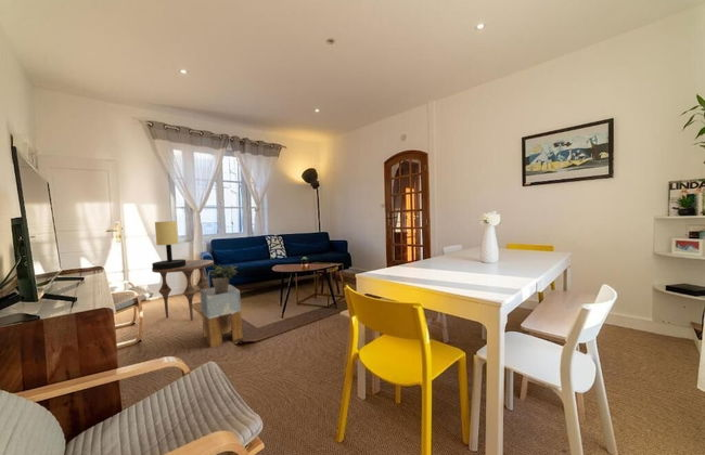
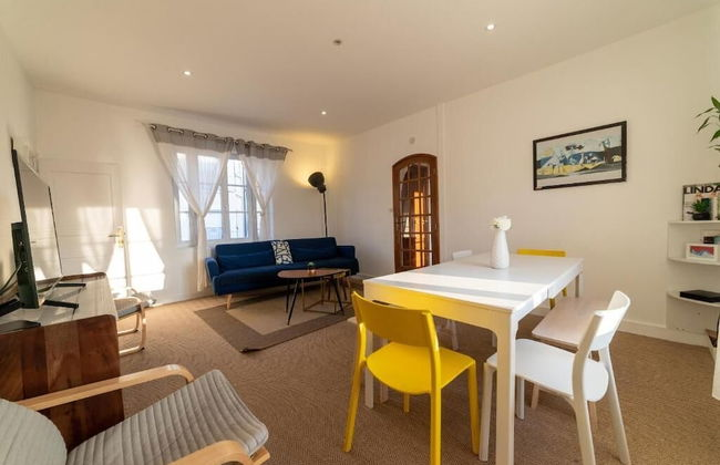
- side table (185, 289)
- potted plant (222, 276)
- table lamp (167, 244)
- stool (220, 313)
